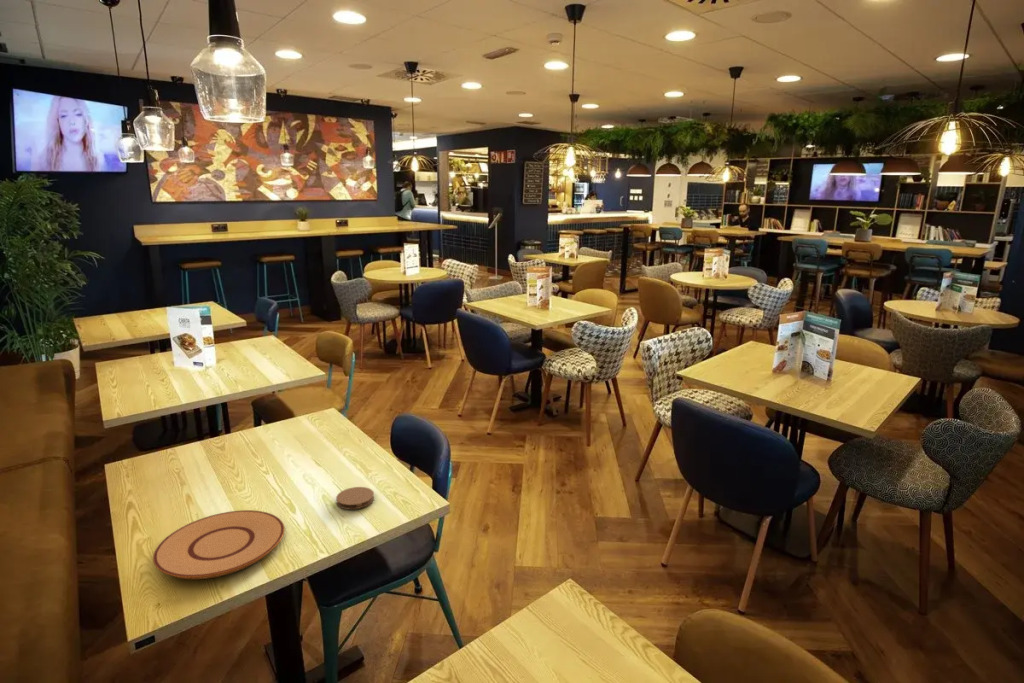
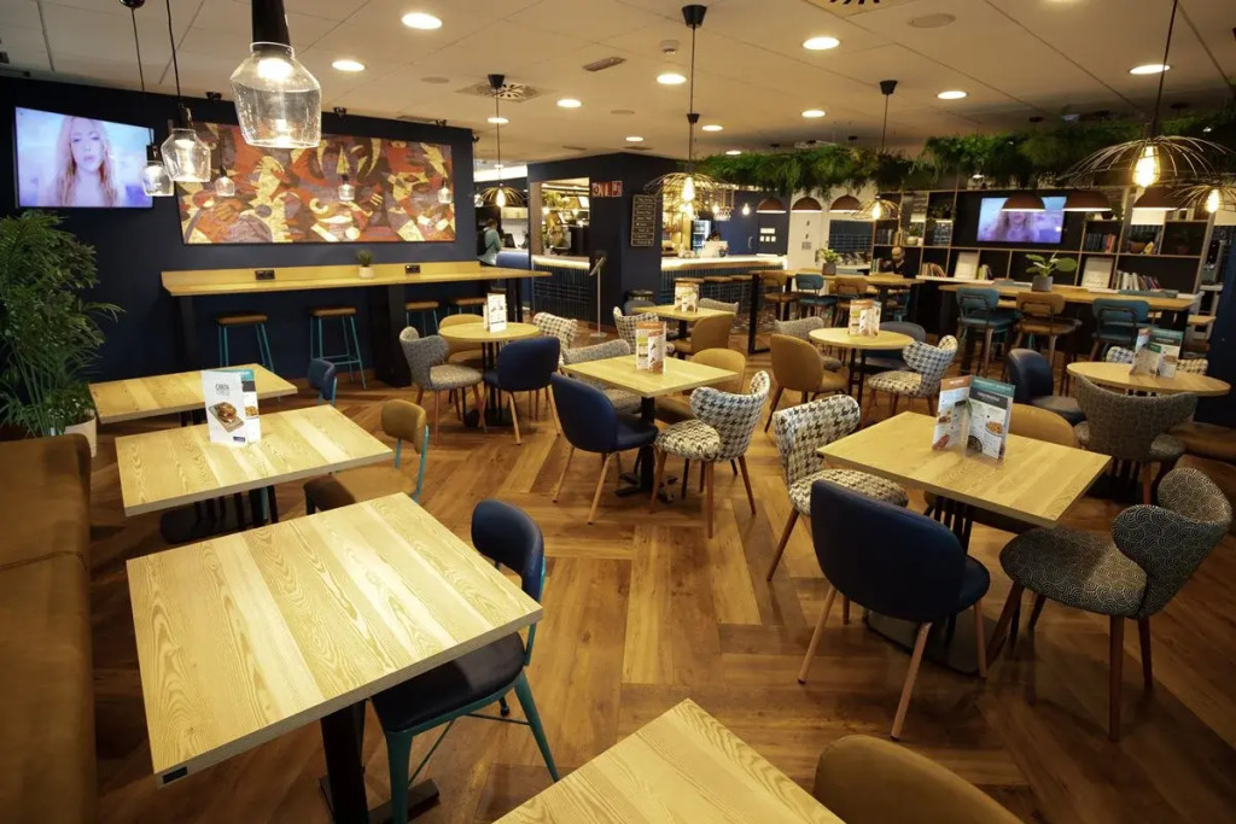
- plate (222, 542)
- coaster (355, 497)
